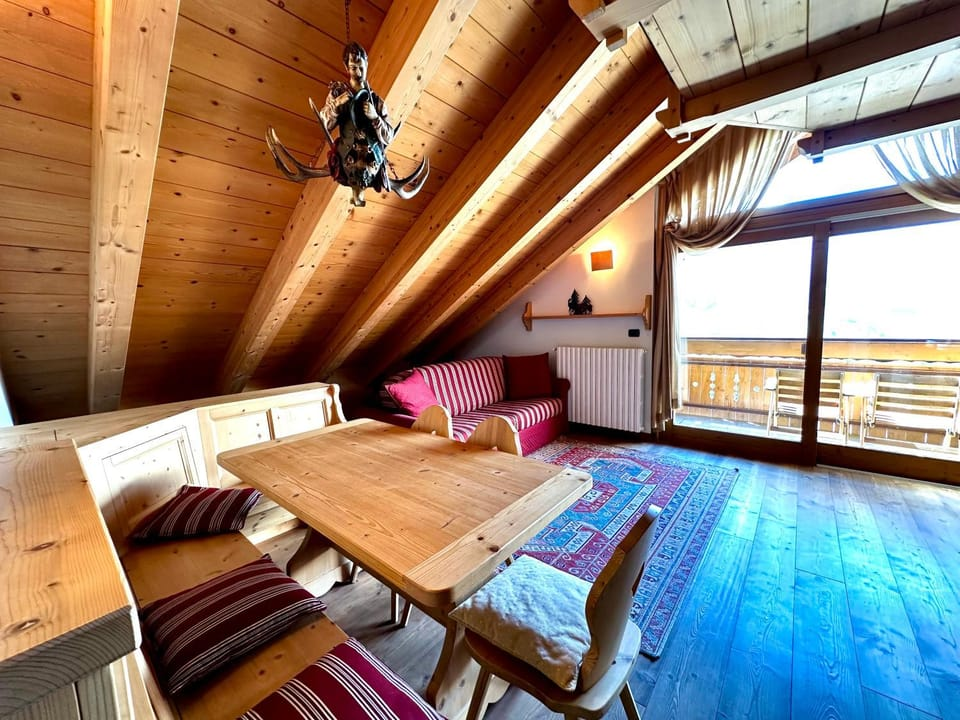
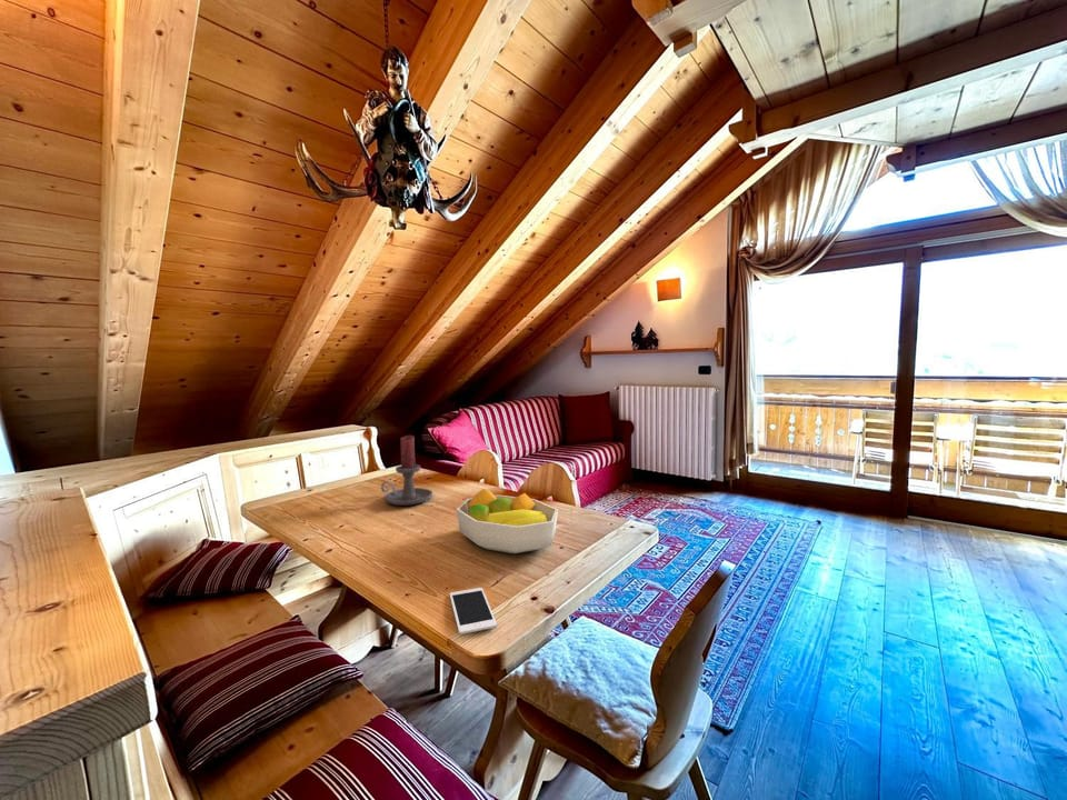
+ candle holder (402, 467)
+ cell phone (471, 608)
+ fruit bowl (507, 517)
